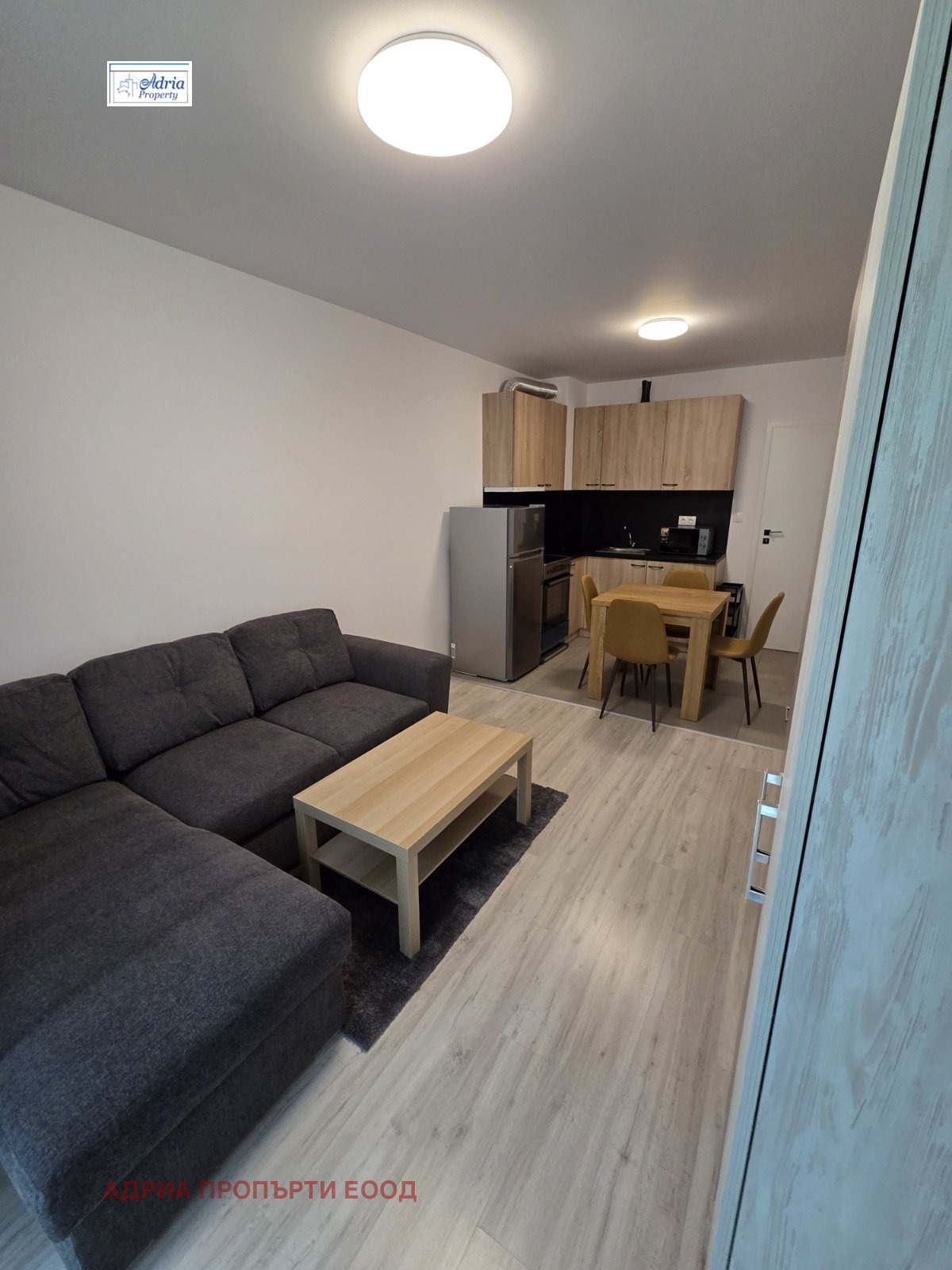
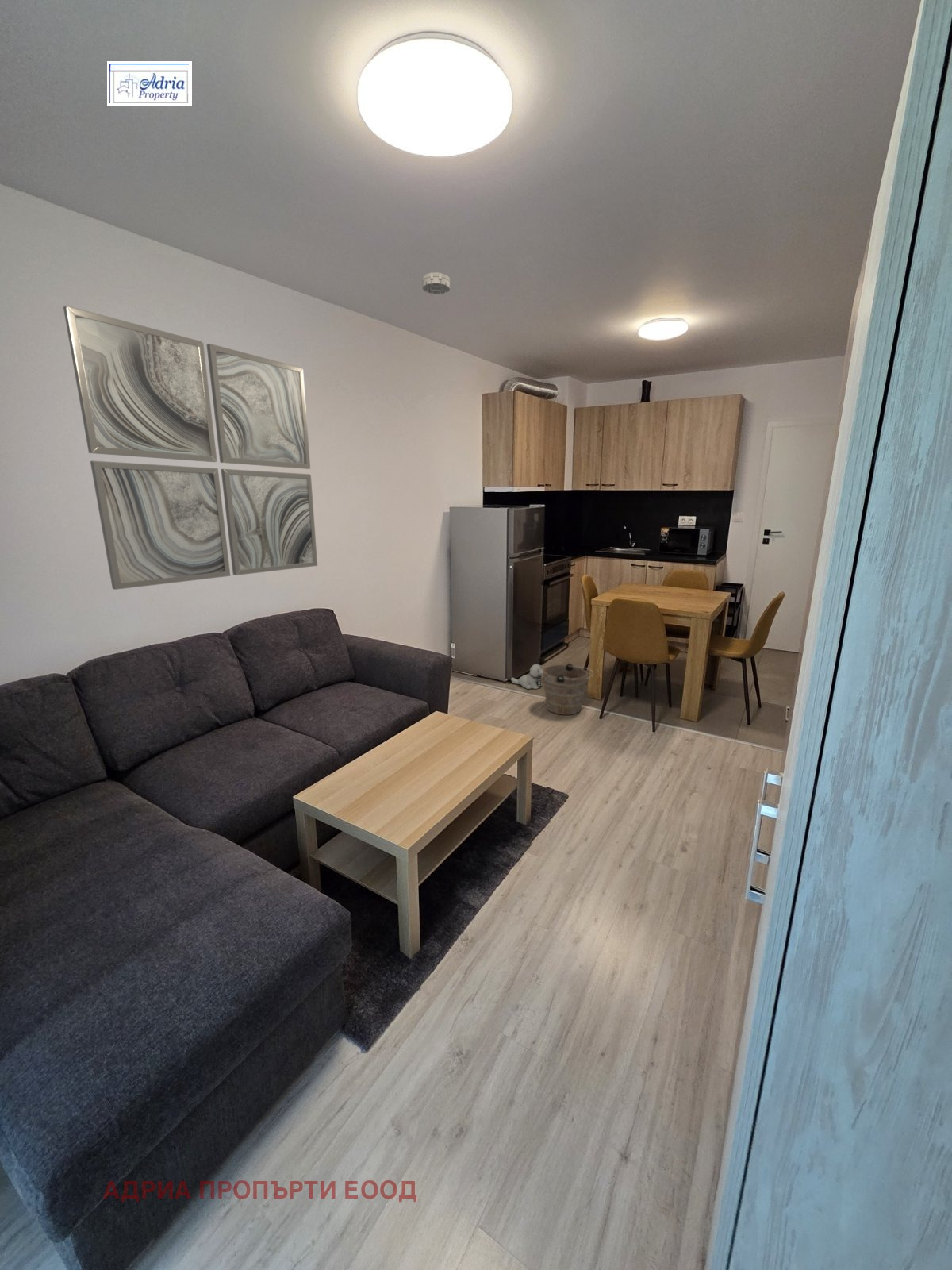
+ bucket (566, 689)
+ plush toy (528, 674)
+ wall art (220, 462)
+ smoke detector (436, 283)
